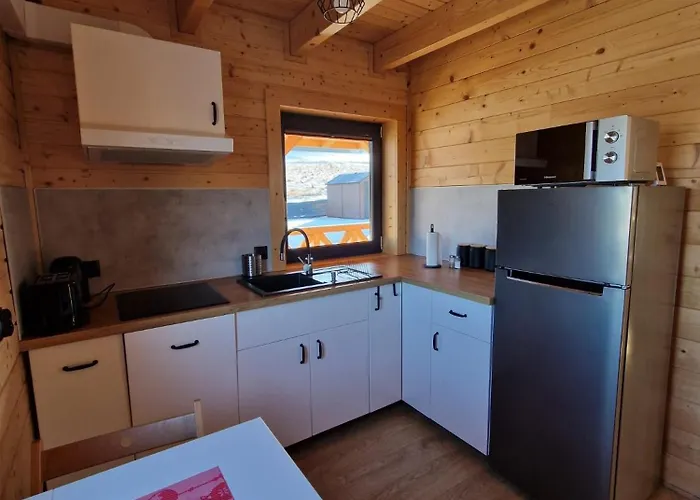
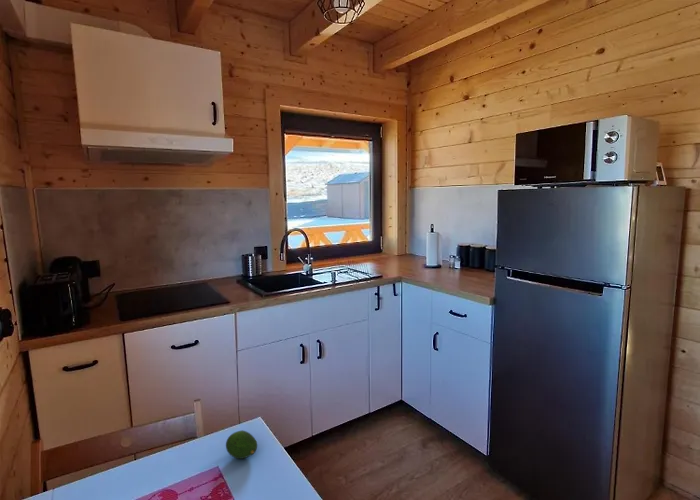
+ fruit (241, 444)
